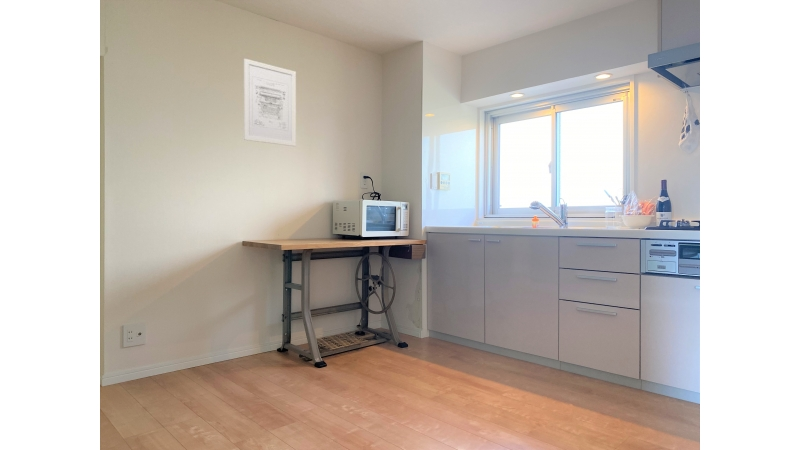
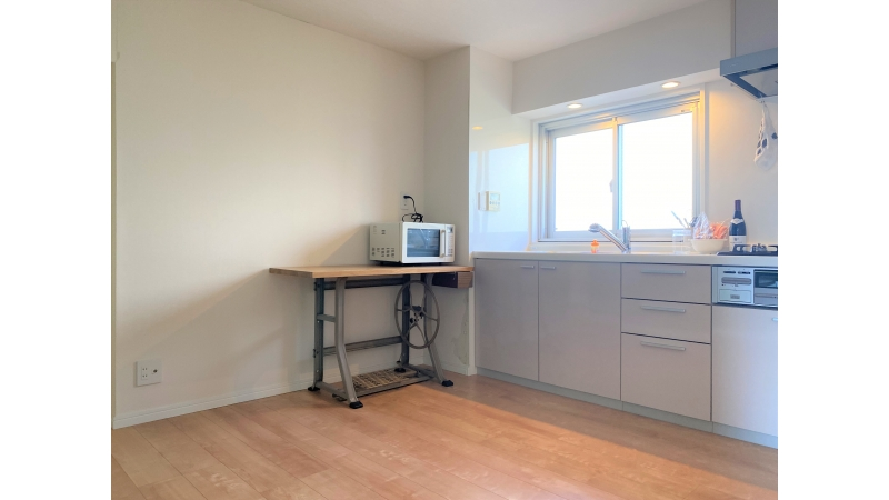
- wall art (270, 104)
